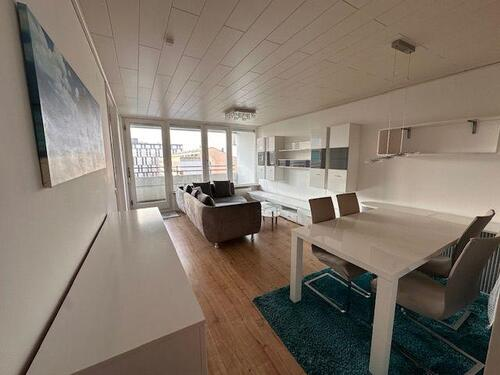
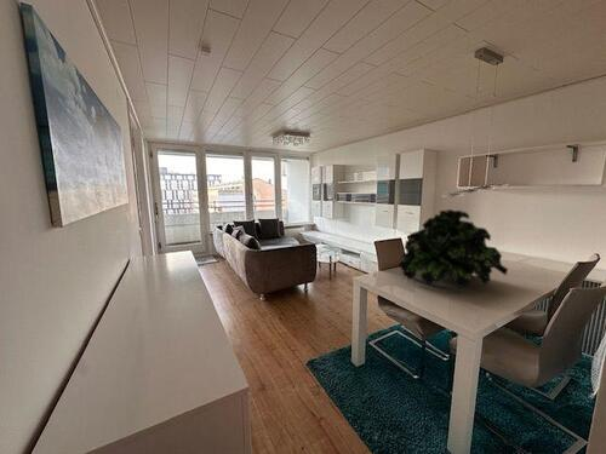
+ potted plant (450, 245)
